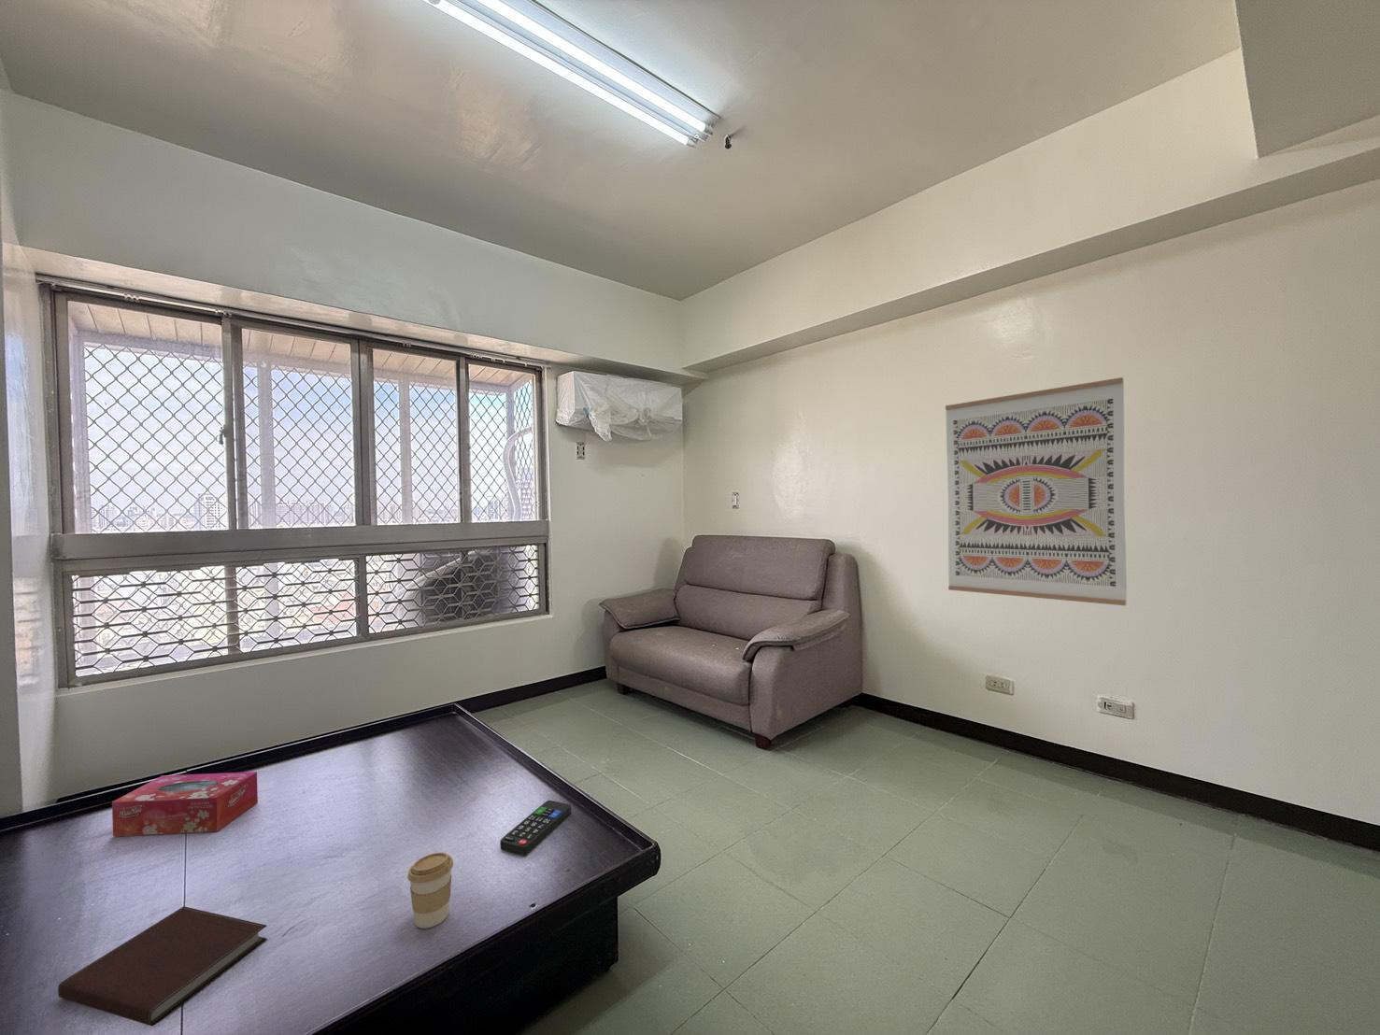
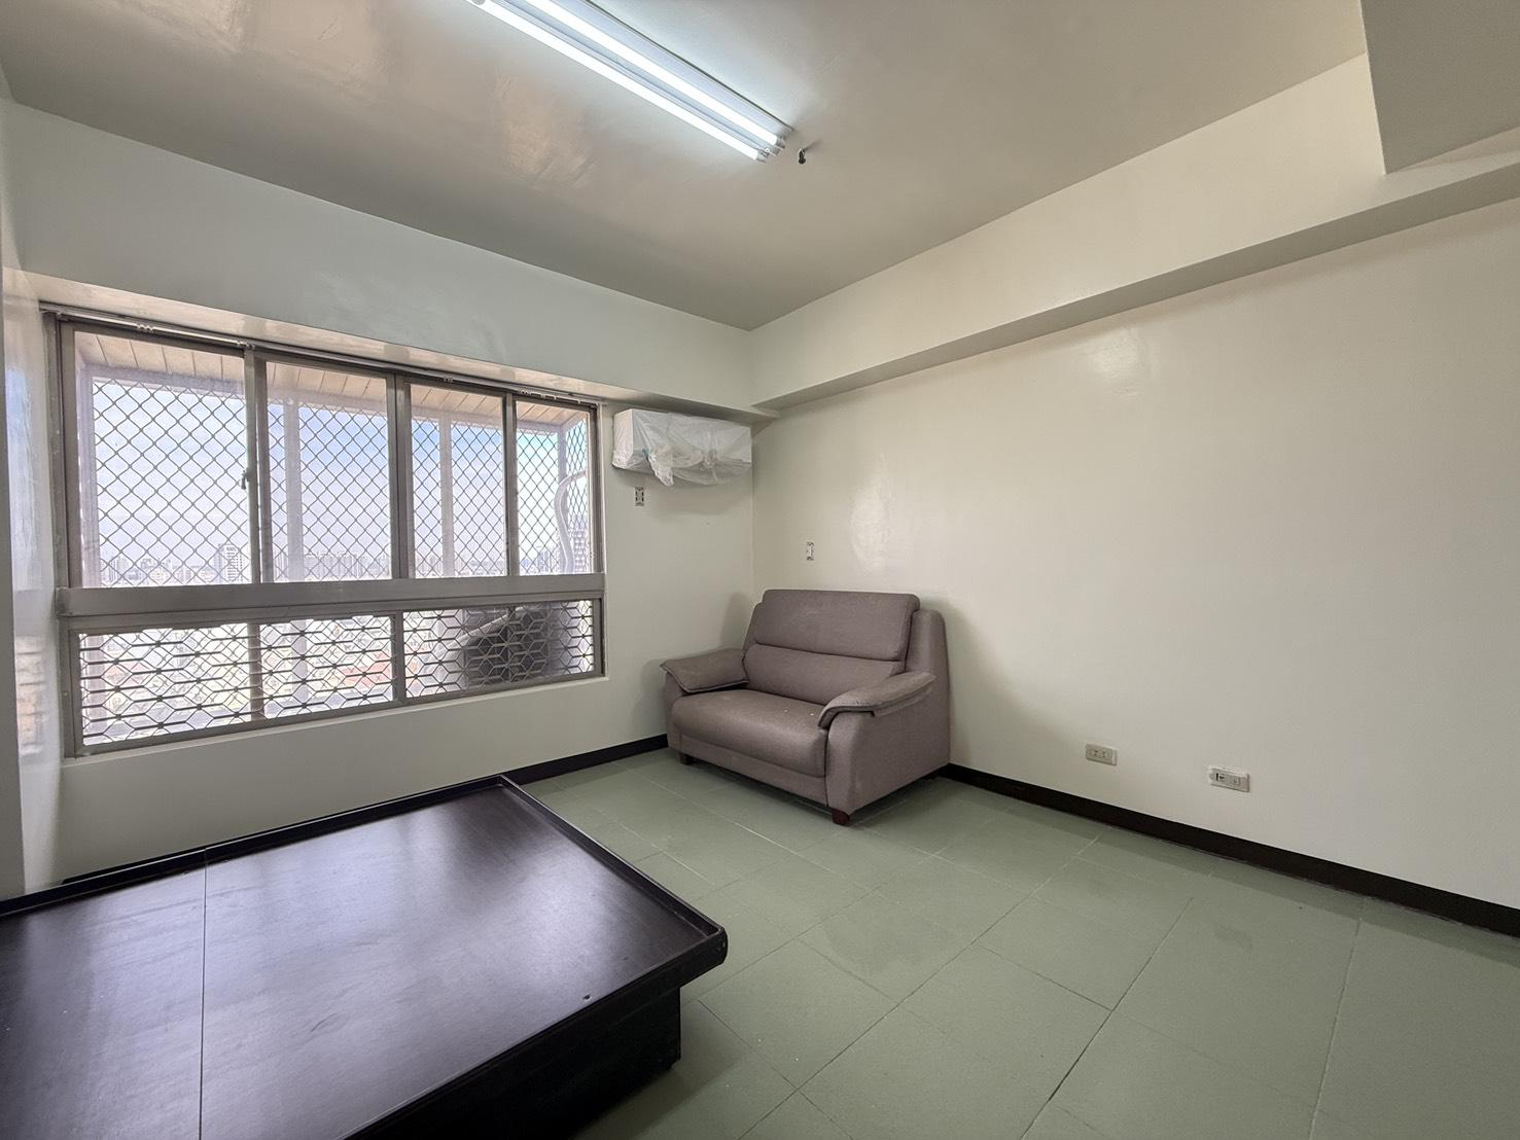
- notebook (170, 959)
- remote control (537, 825)
- wall art (1025, 495)
- tissue box (188, 801)
- coffee cup (431, 887)
